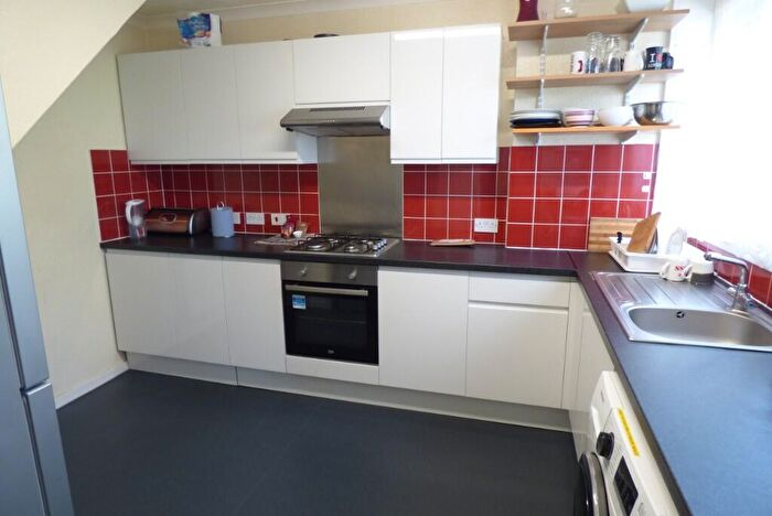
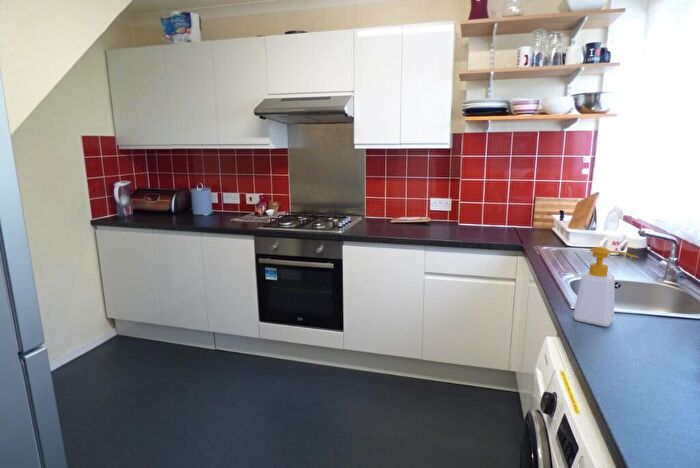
+ soap bottle (605, 285)
